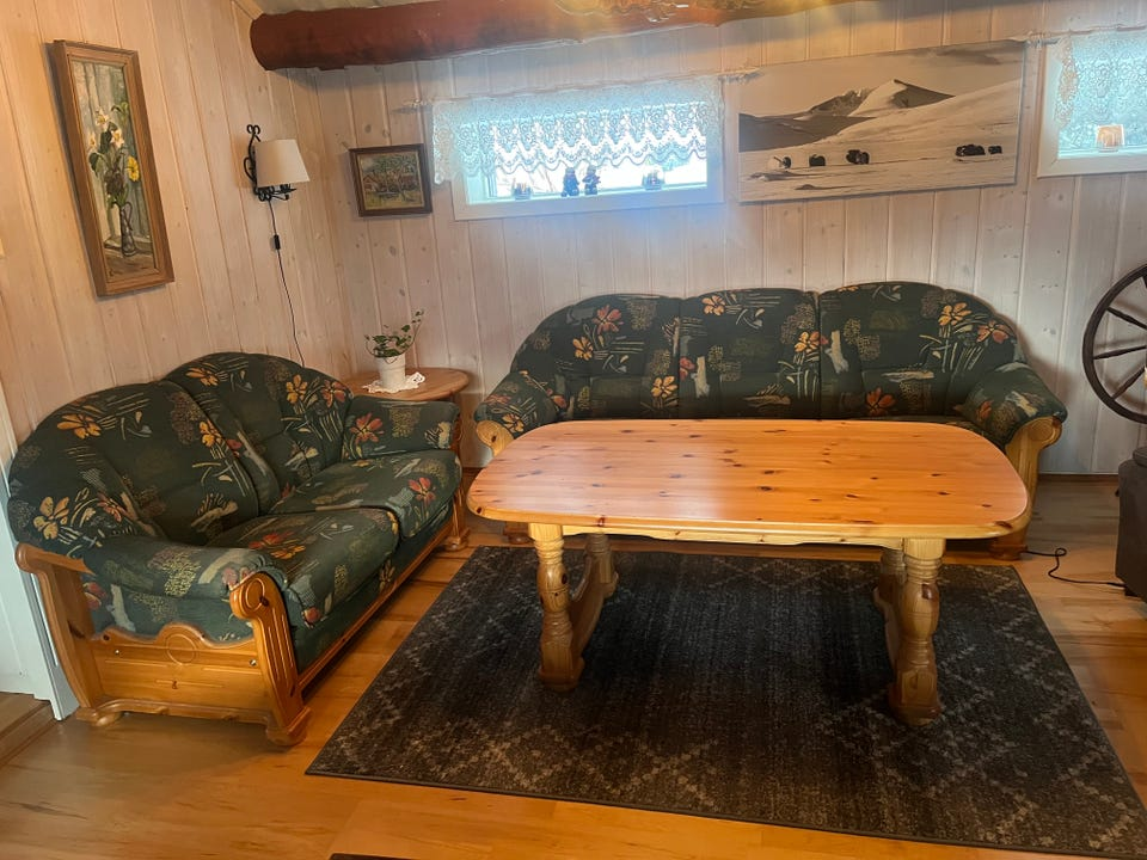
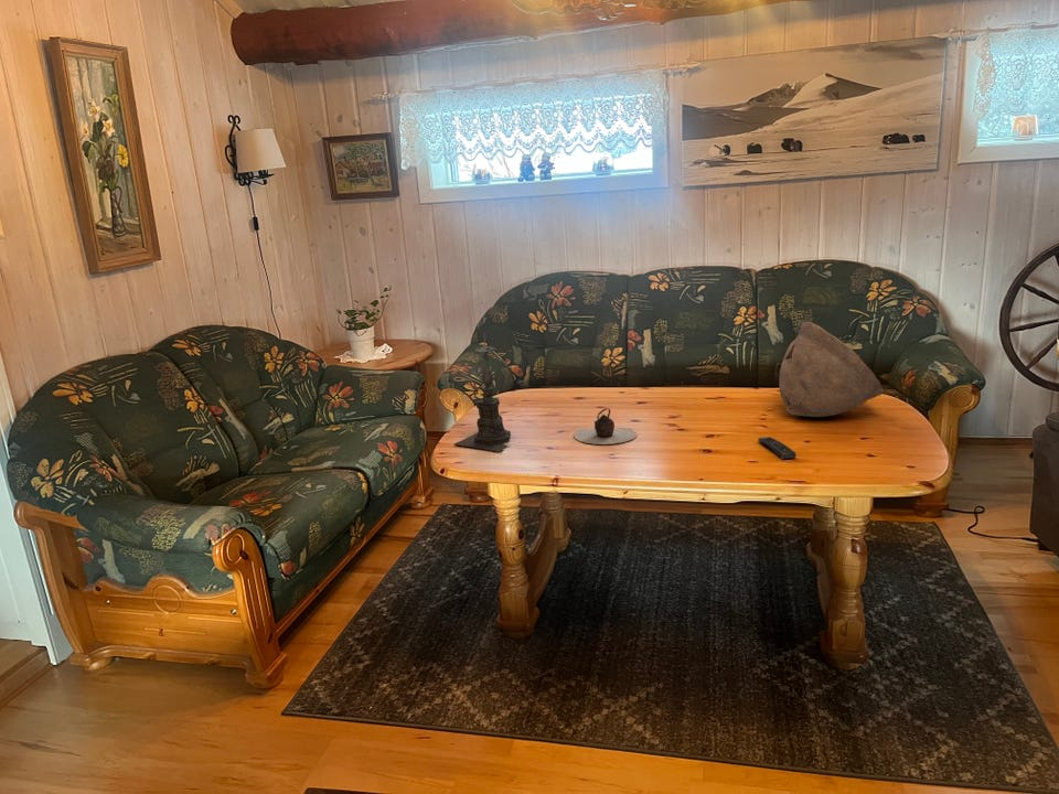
+ candle holder (486, 387)
+ remote control (774, 446)
+ bowl (834, 367)
+ teapot (603, 421)
